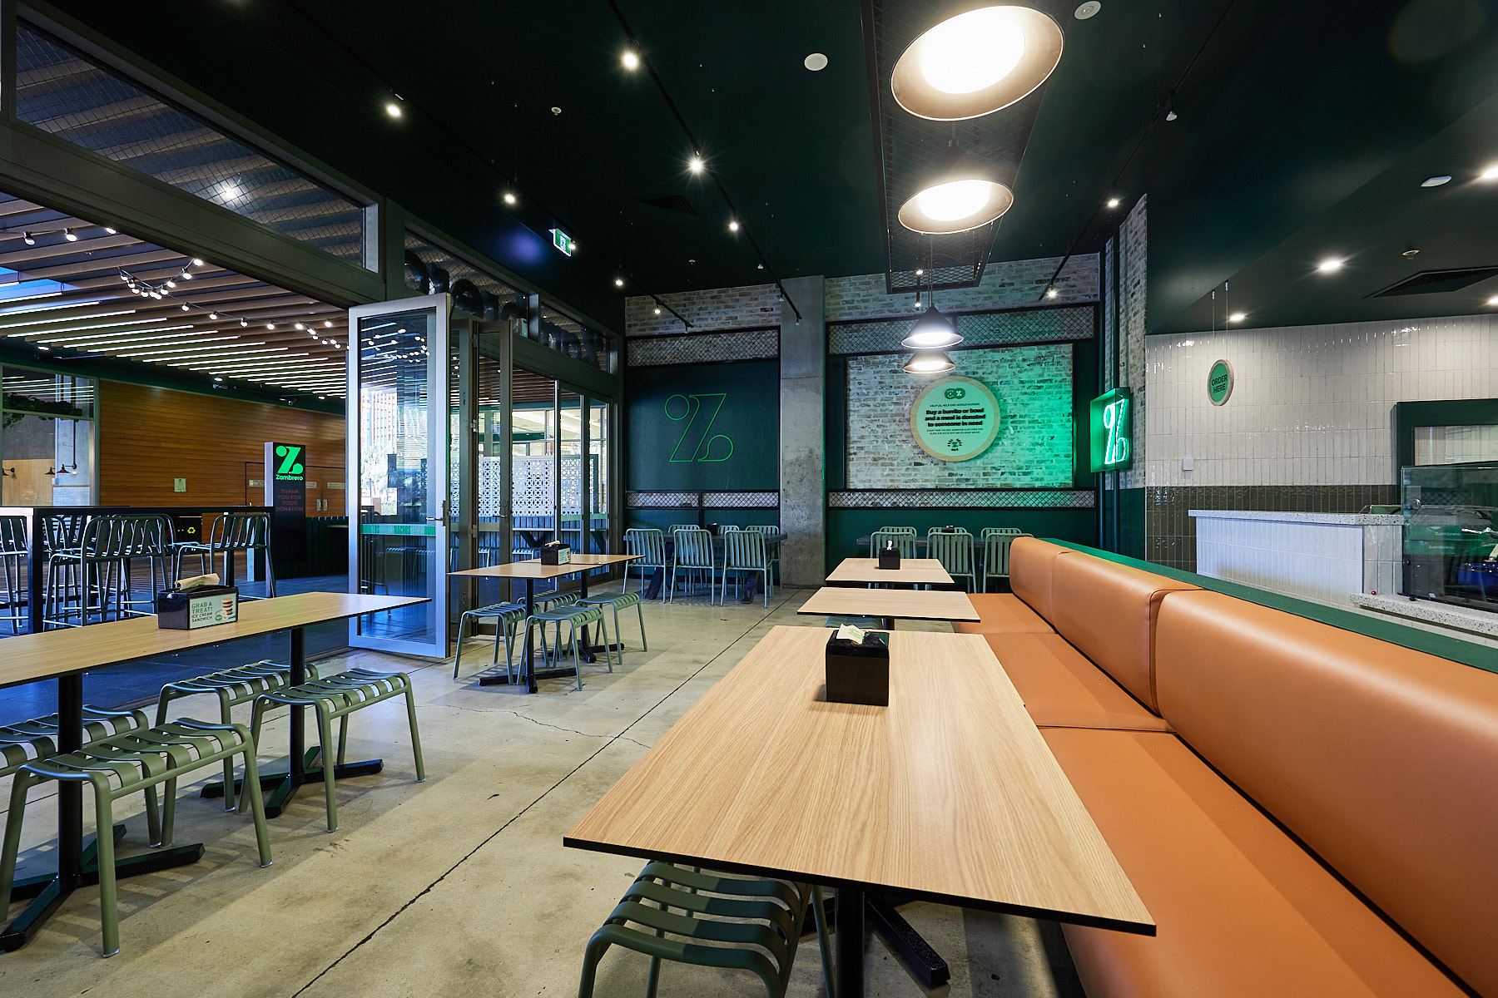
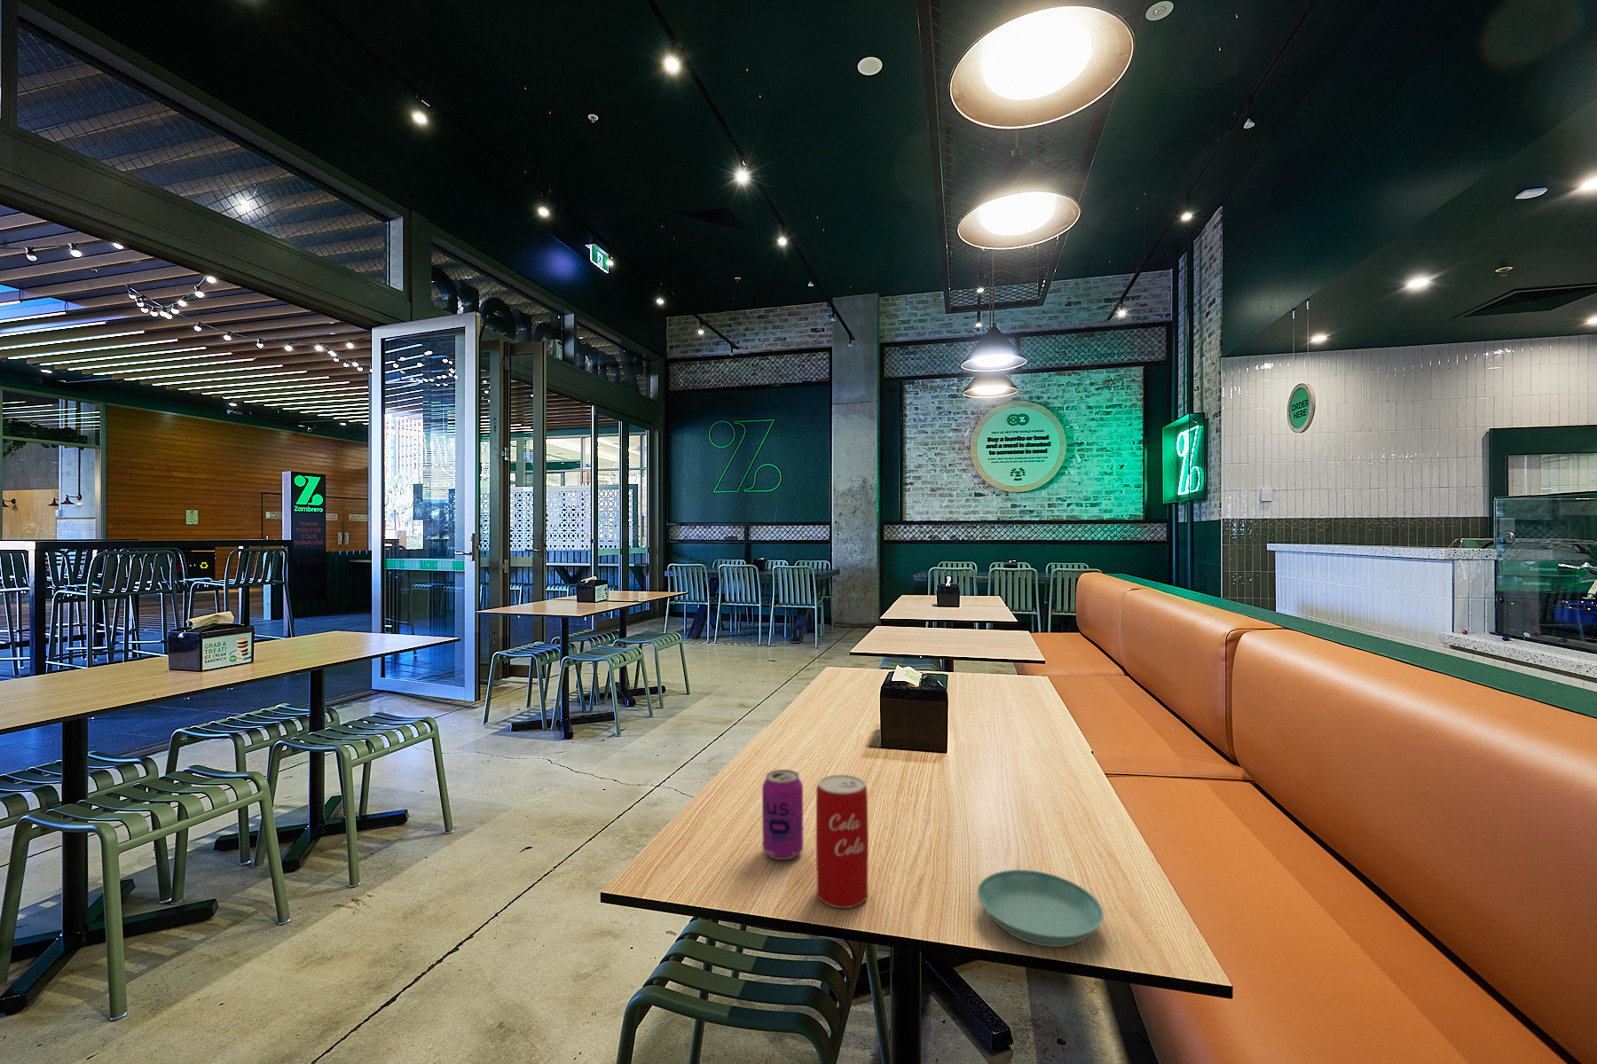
+ beverage can (842, 838)
+ saucer (1039, 910)
+ beverage can (783, 813)
